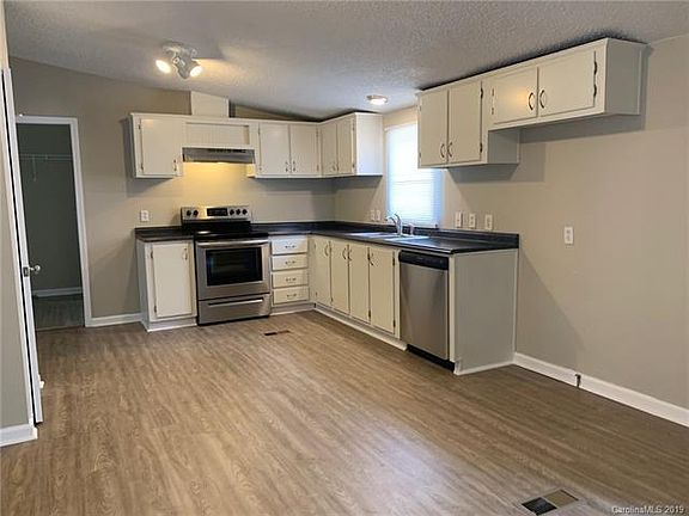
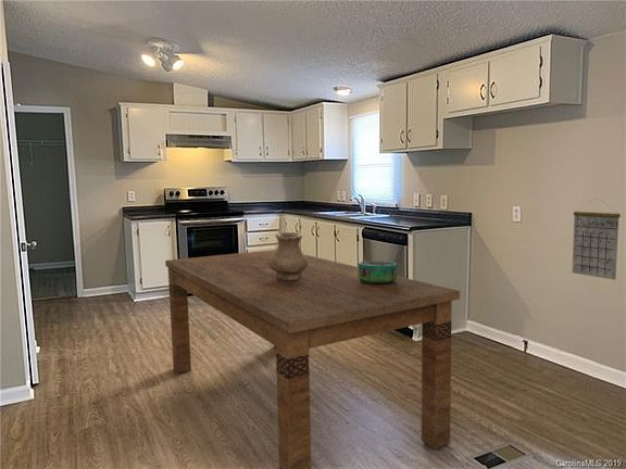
+ calendar (594, 237)
+ vase (288, 255)
+ dining table (285, 337)
+ decorative bowl (377, 271)
